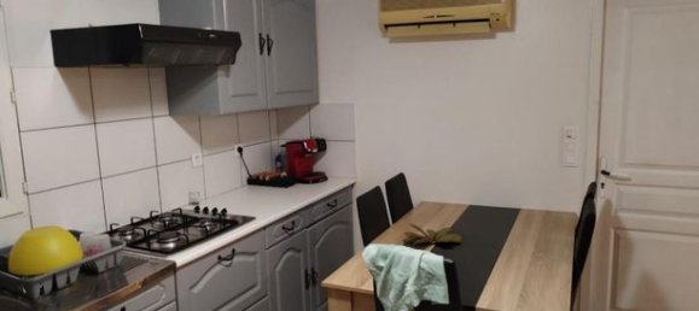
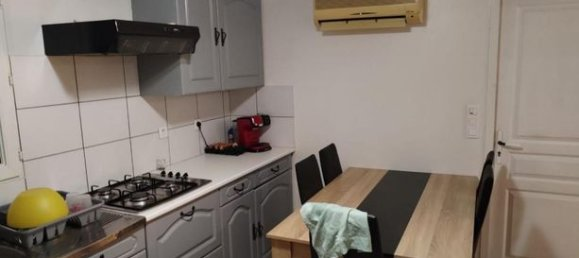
- succulent plant (431, 234)
